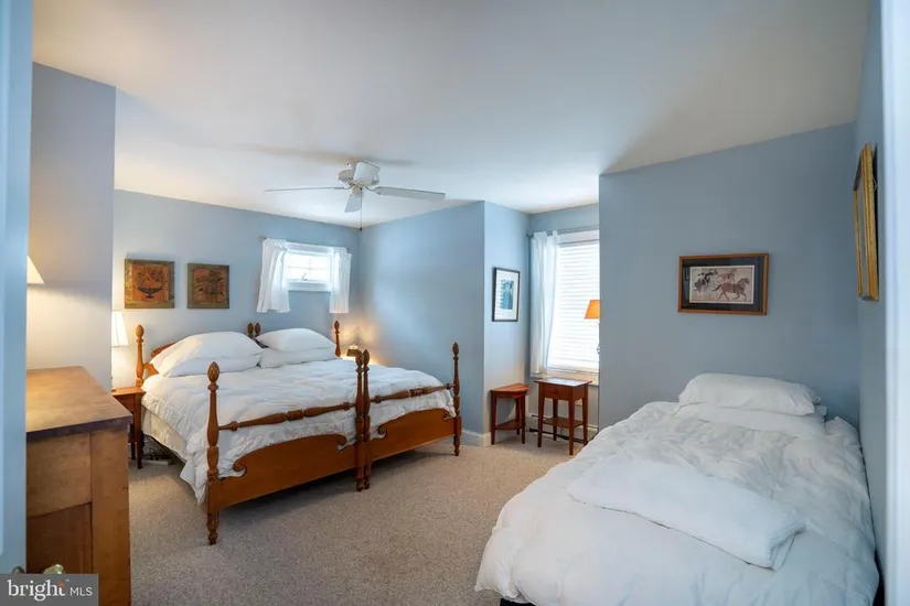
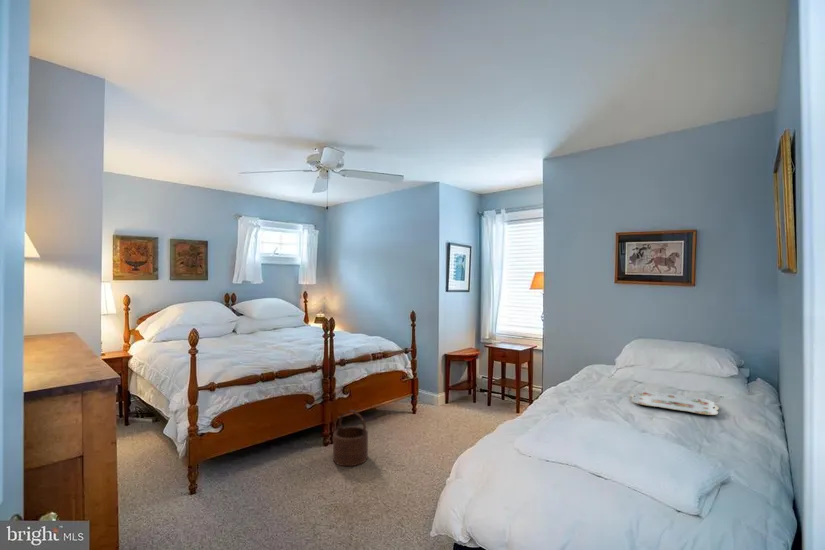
+ serving tray (672, 402)
+ wooden bucket (350, 434)
